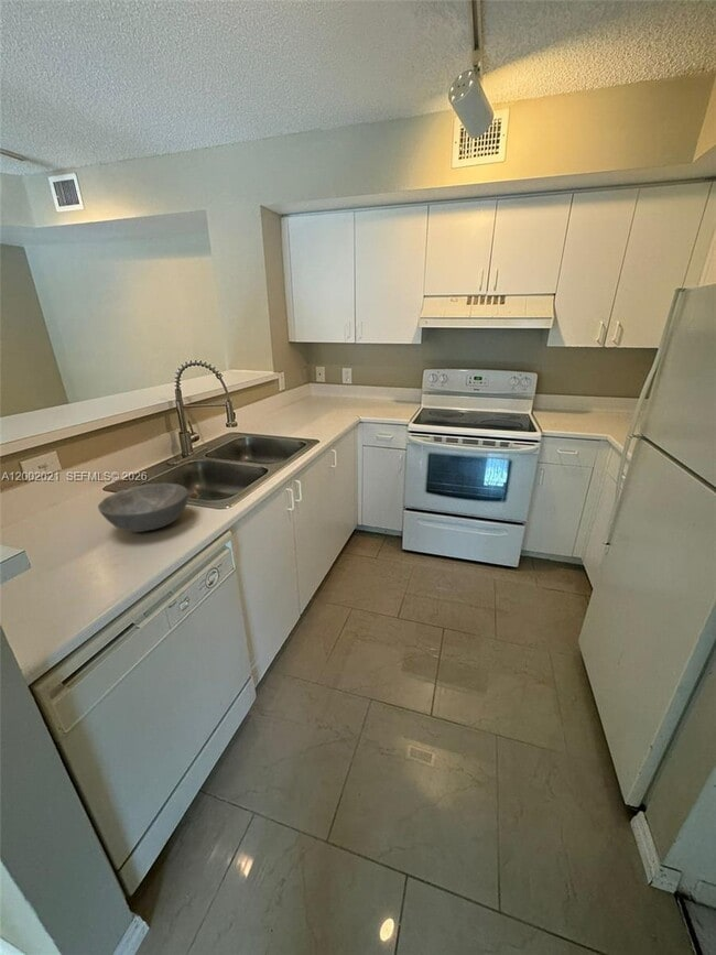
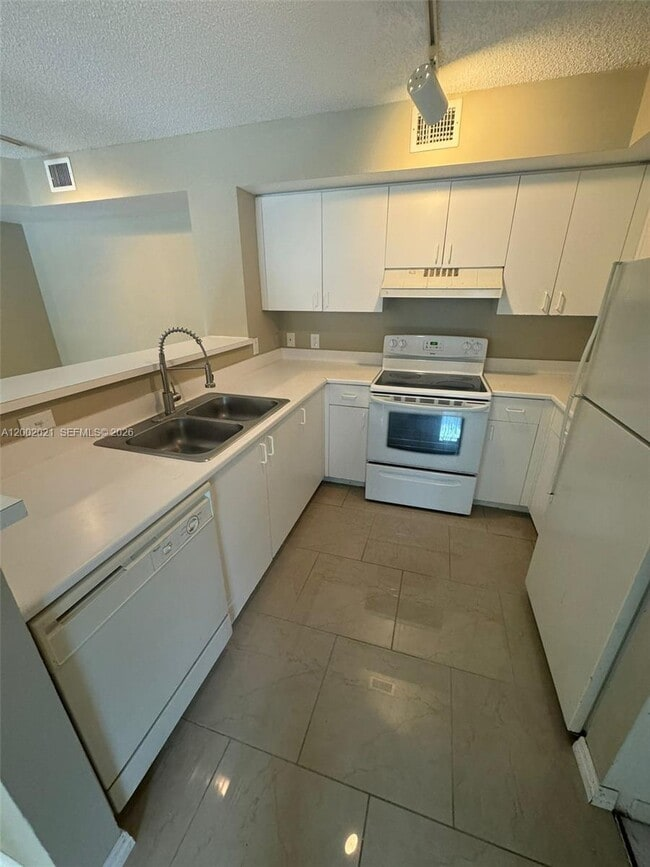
- bowl (148, 511)
